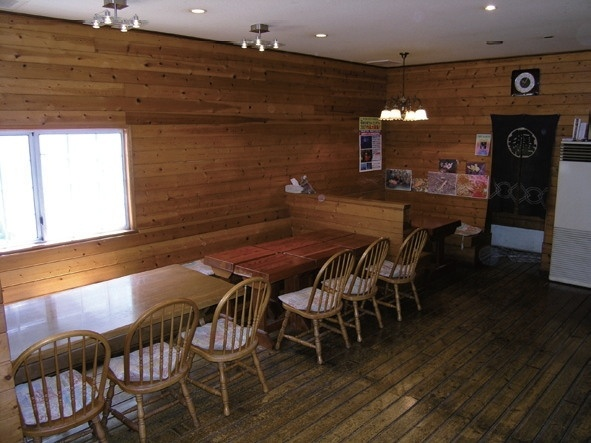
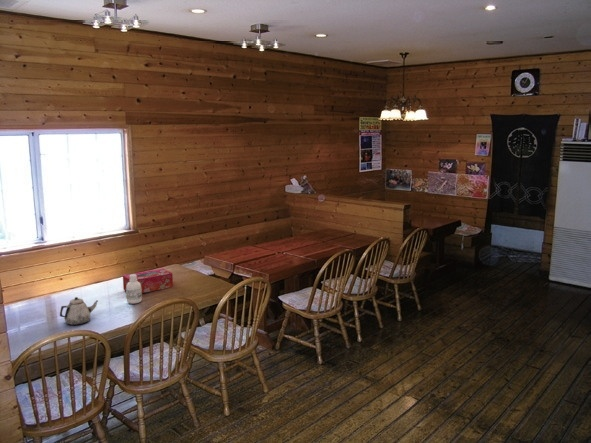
+ tissue box (148, 281)
+ bottle (133, 288)
+ teapot (79, 308)
